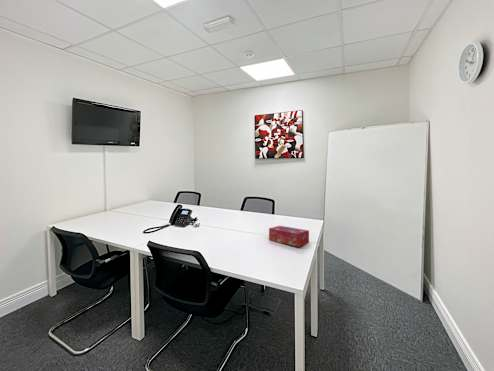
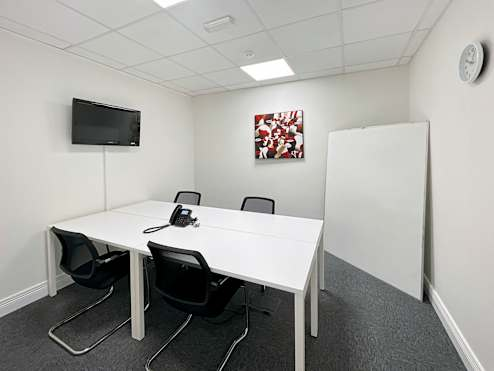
- tissue box (288, 235)
